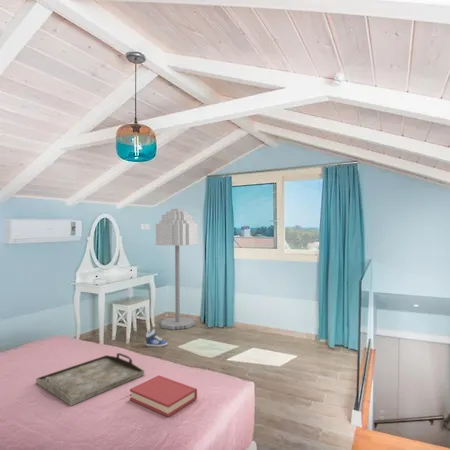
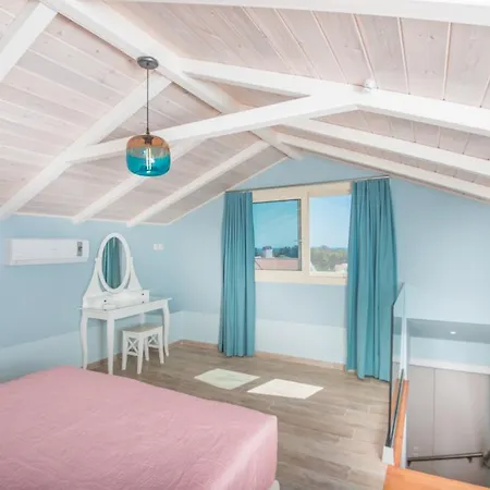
- hardback book (163, 393)
- floor lamp (177, 266)
- serving tray (91, 372)
- sneaker (156, 337)
